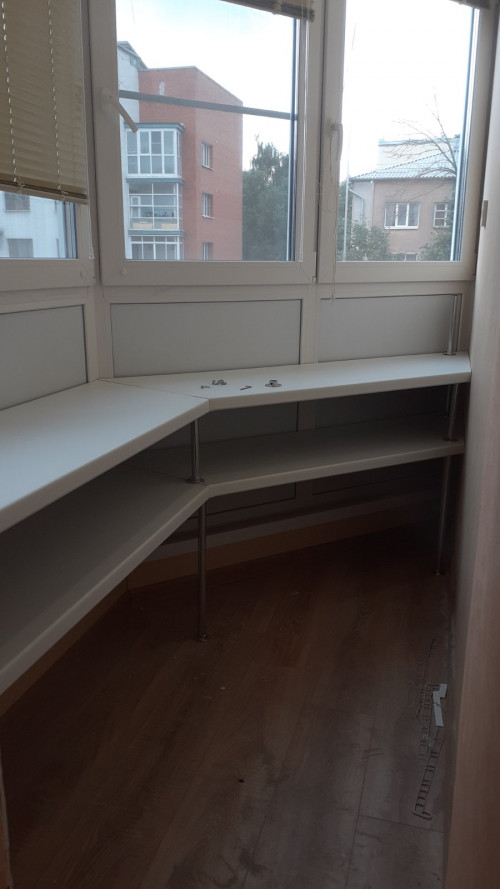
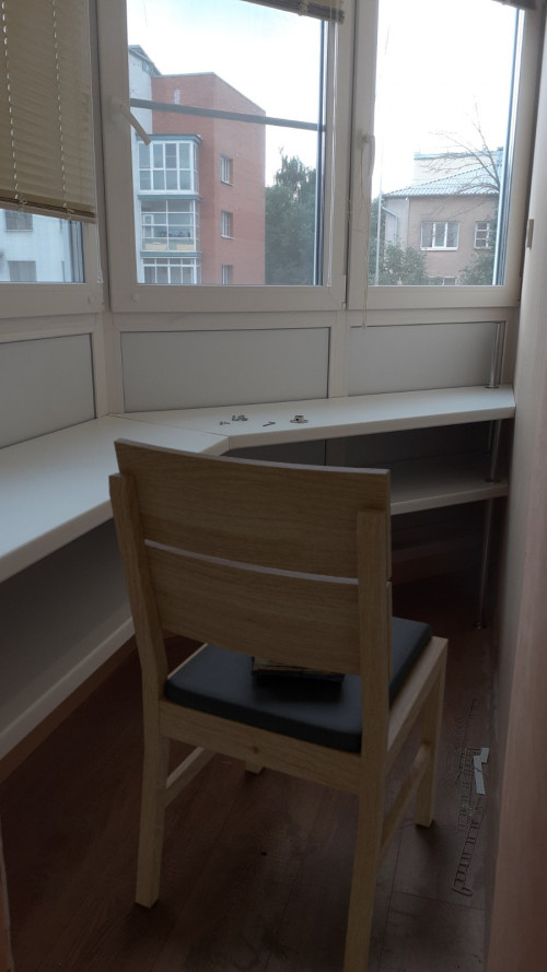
+ chair (299, 659)
+ book (293, 665)
